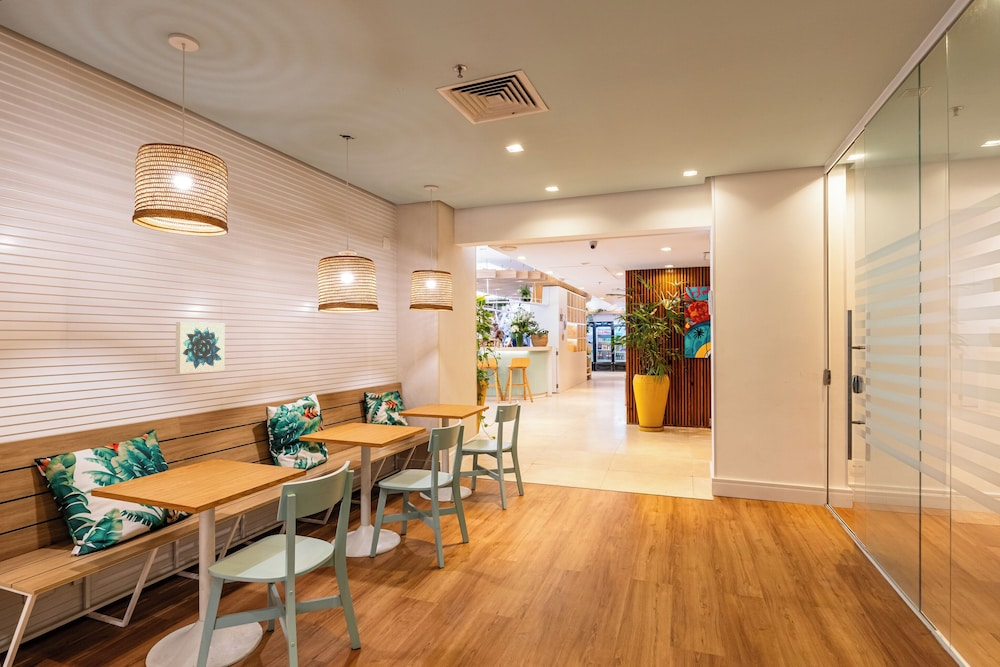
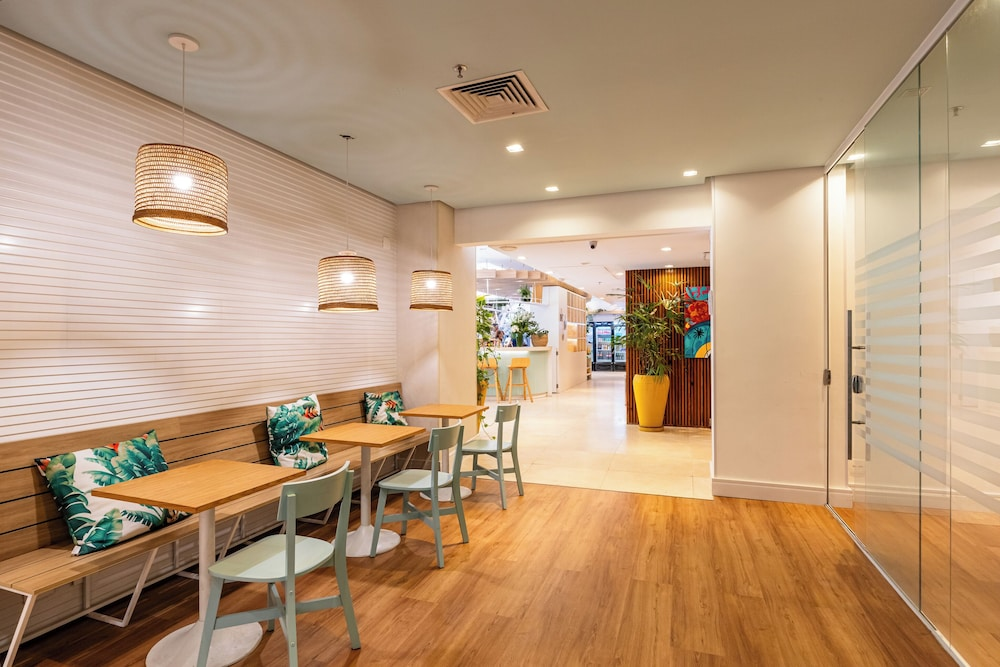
- wall art (201, 347)
